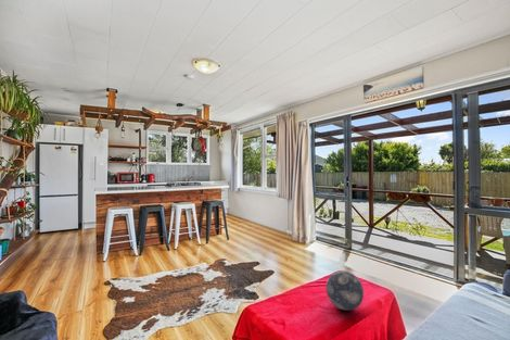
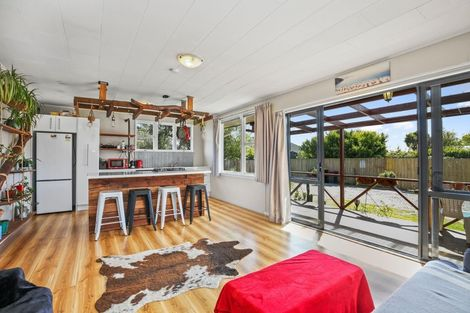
- decorative ball (344, 289)
